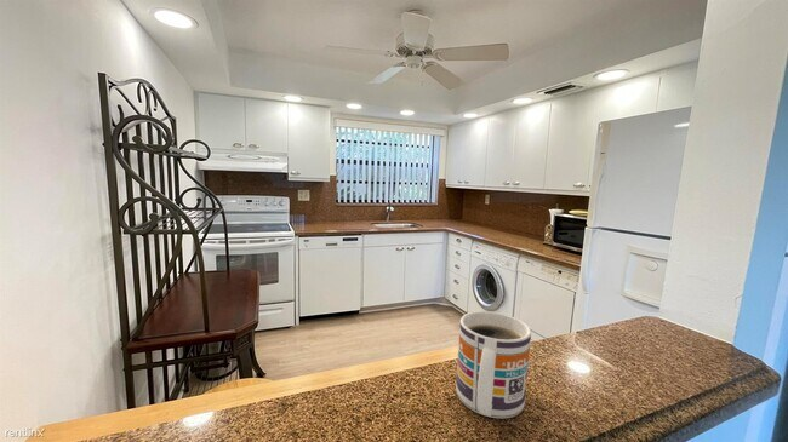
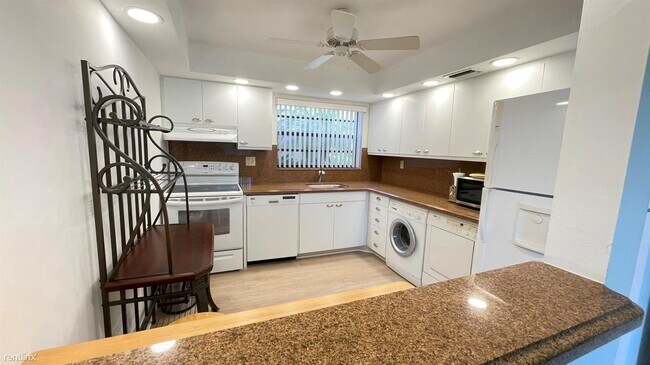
- mug (487, 362)
